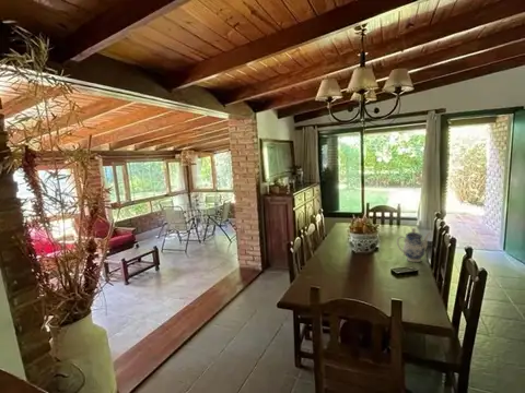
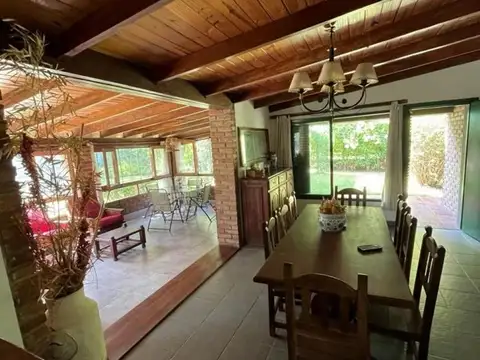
- teapot (413, 243)
